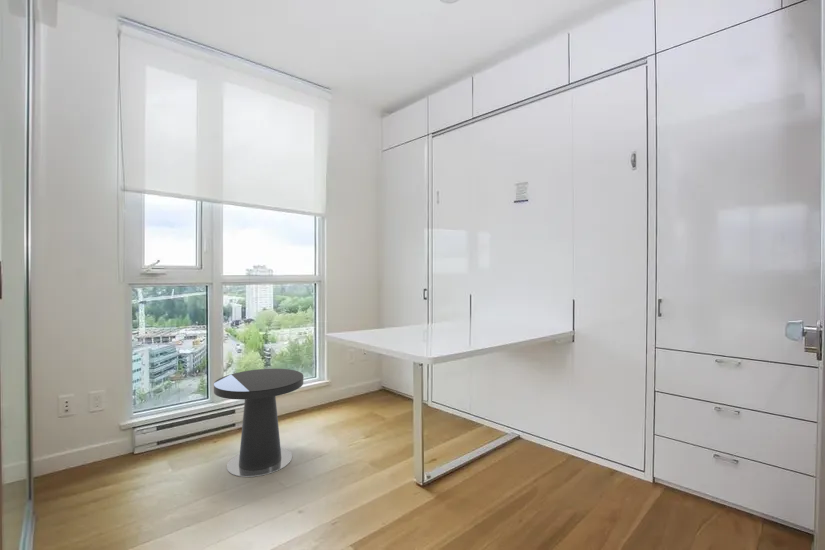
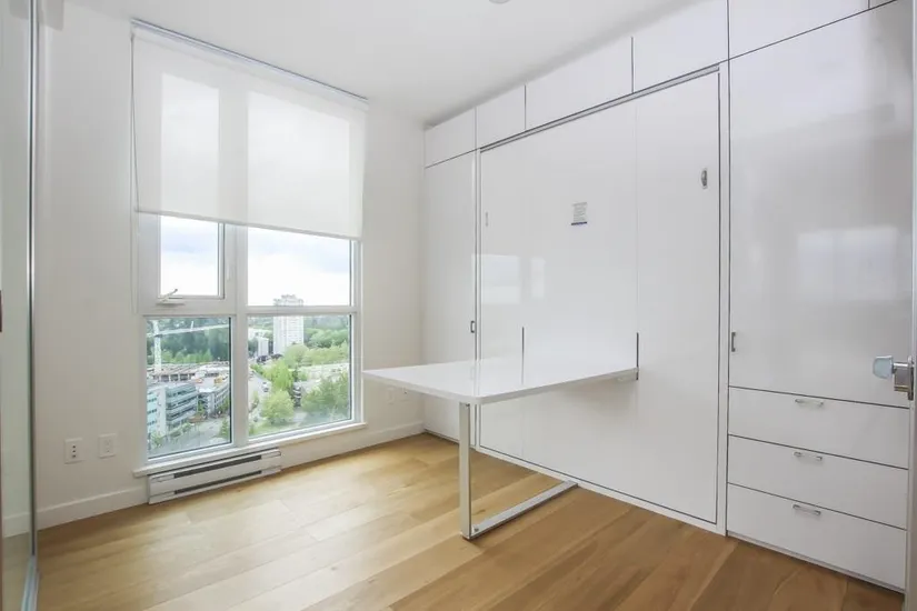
- side table (260, 419)
